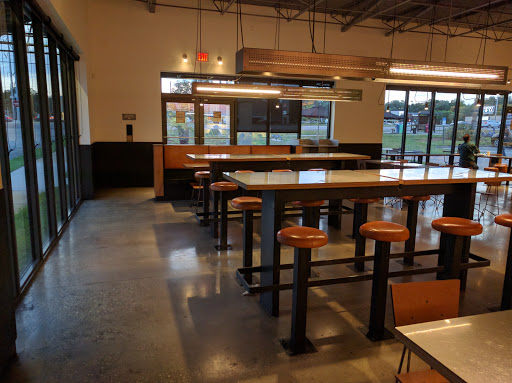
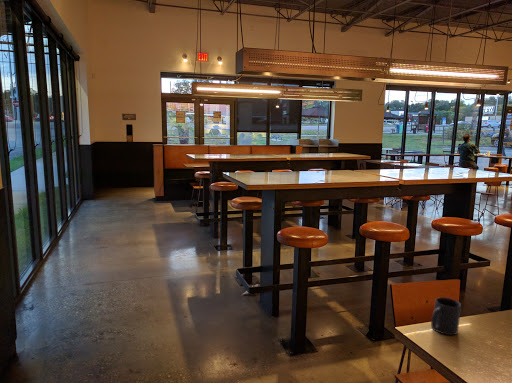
+ mug (442, 317)
